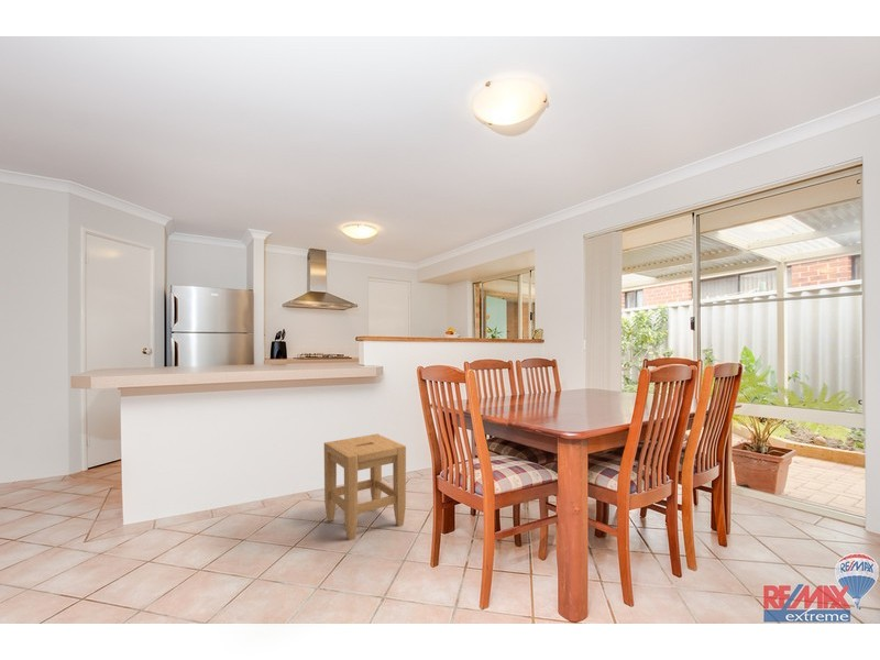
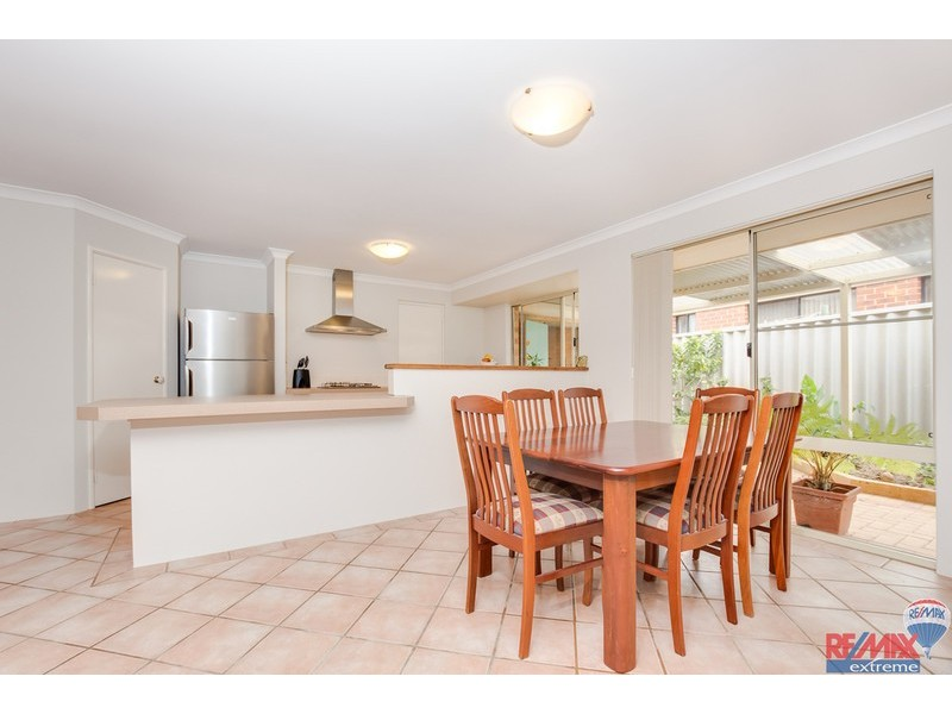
- stool (364, 483)
